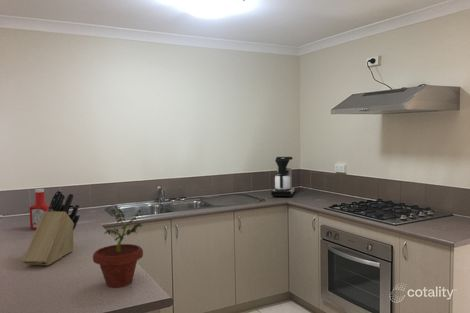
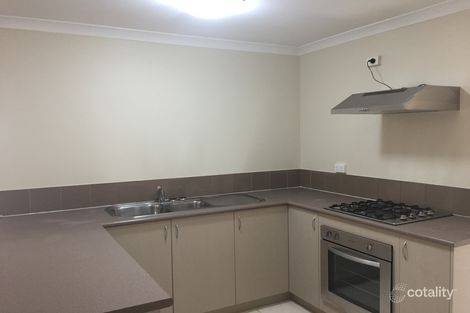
- knife block (53, 224)
- coffee maker (283, 176)
- potted plant (120, 244)
- soap bottle (40, 208)
